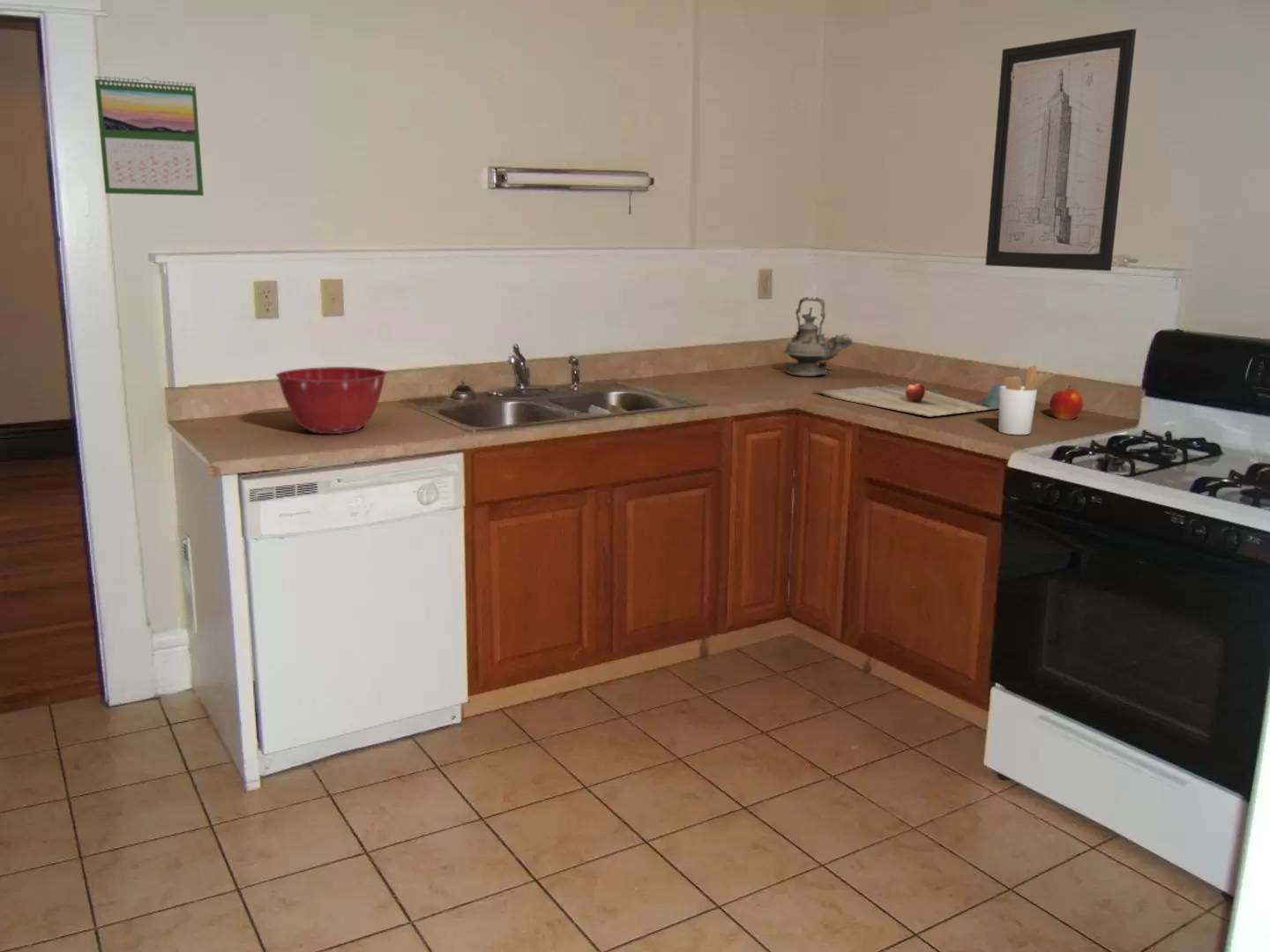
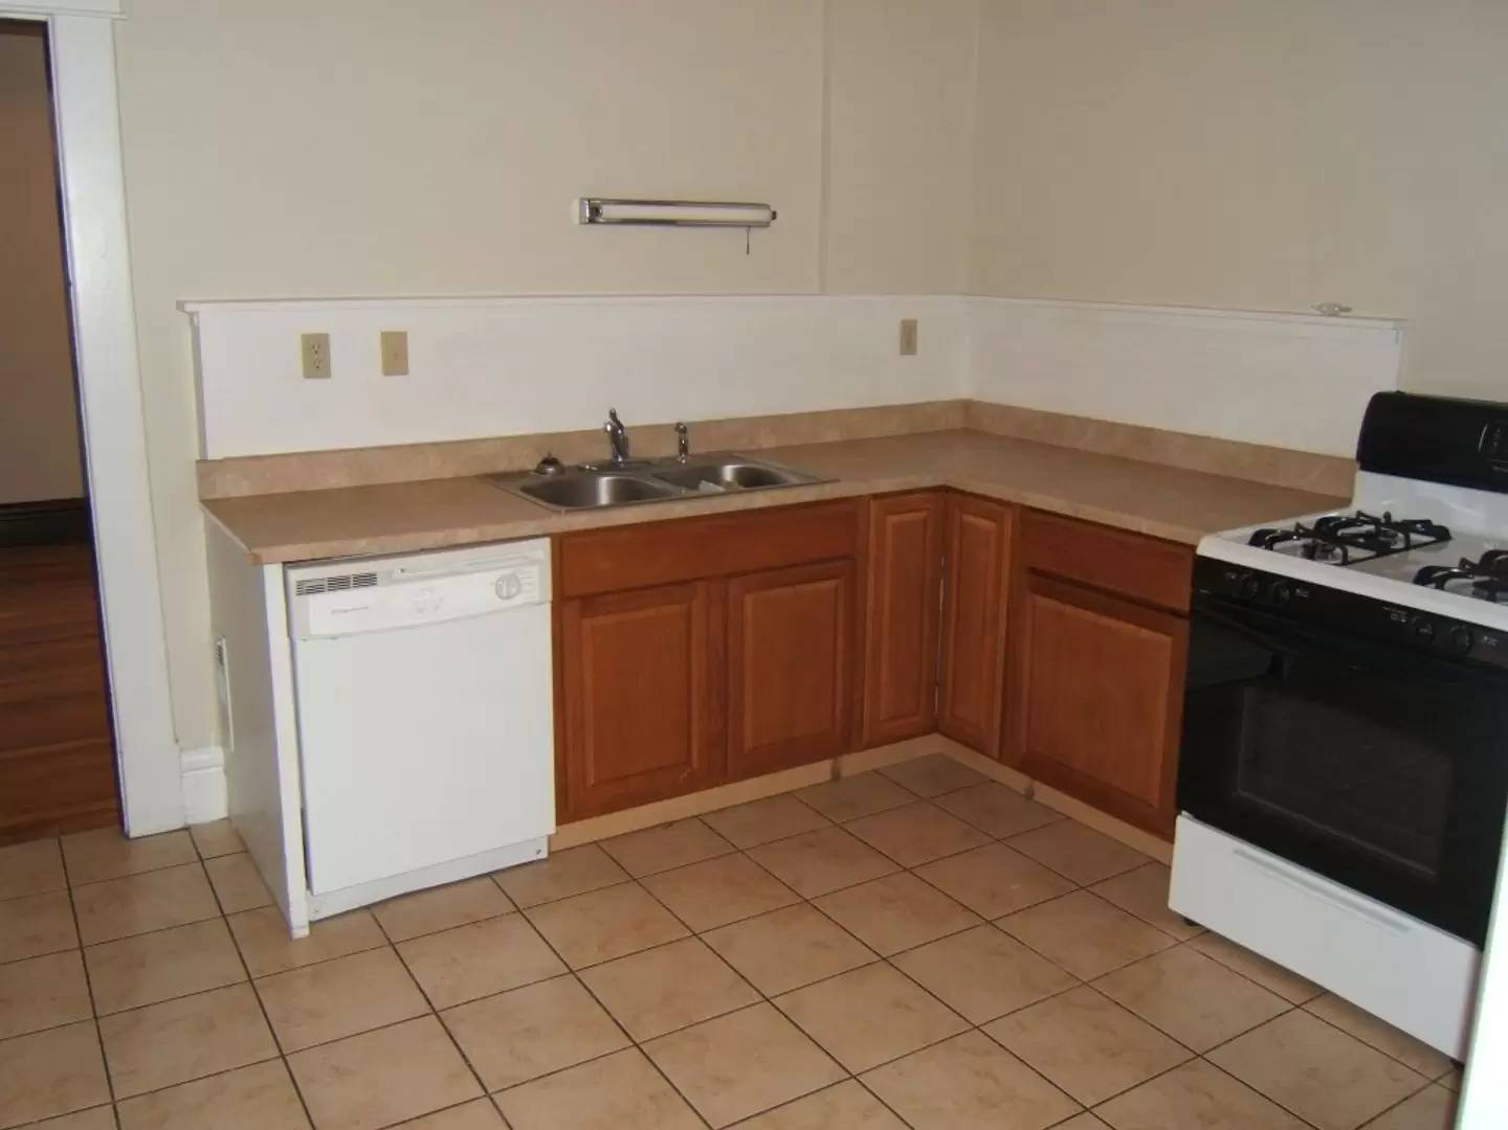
- utensil holder (1025, 400)
- cutting board (909, 390)
- wall art (1055, 156)
- calendar (150, 136)
- teapot (820, 337)
- apple (1066, 402)
- mixing bowl (332, 401)
